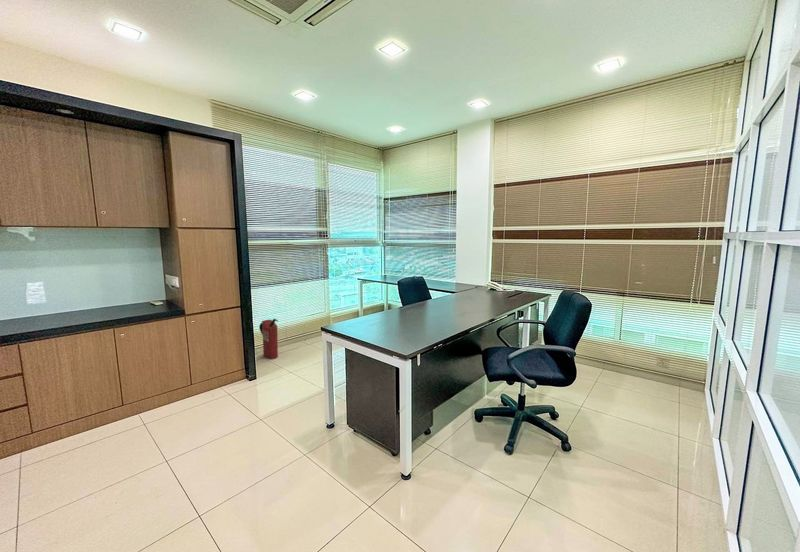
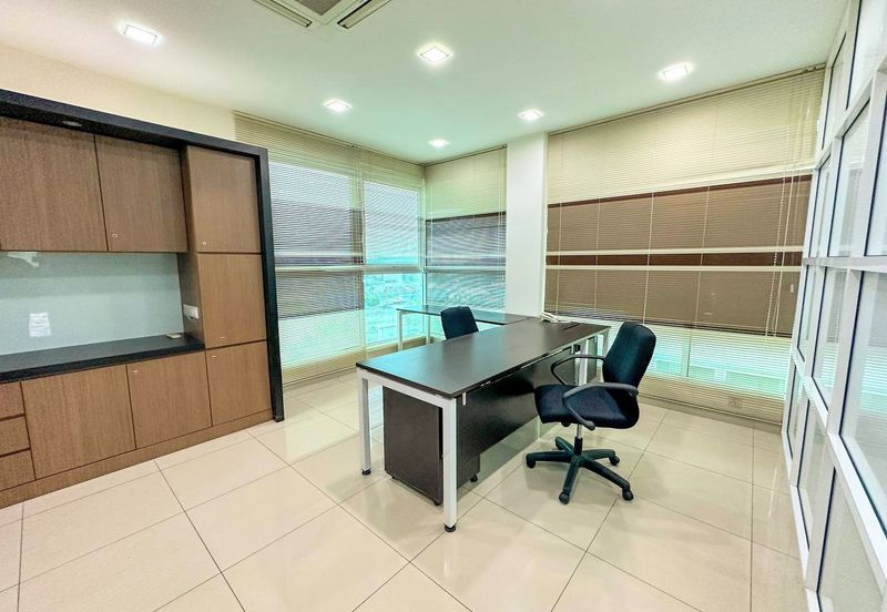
- fire extinguisher (269, 336)
